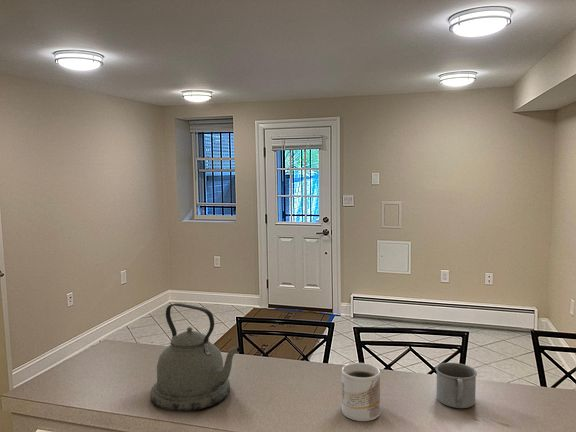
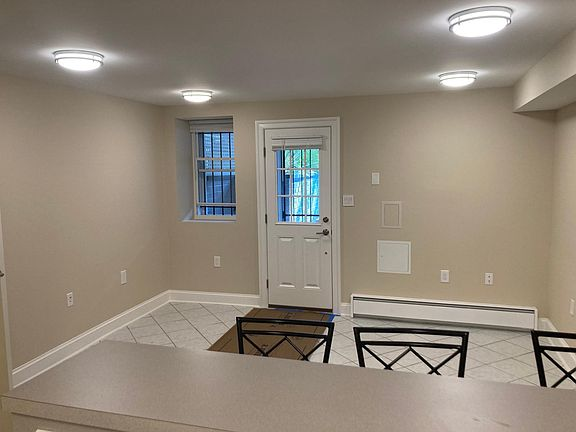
- mug (361, 388)
- mug (456, 385)
- kettle (195, 350)
